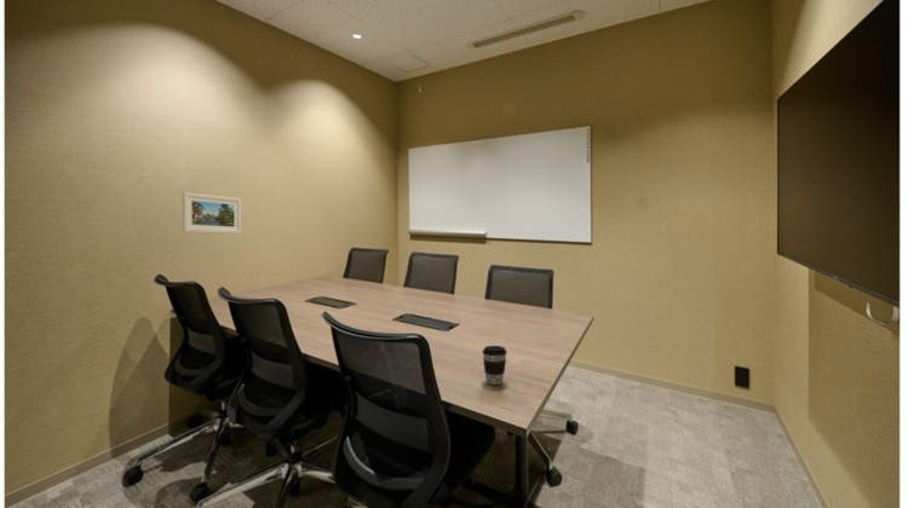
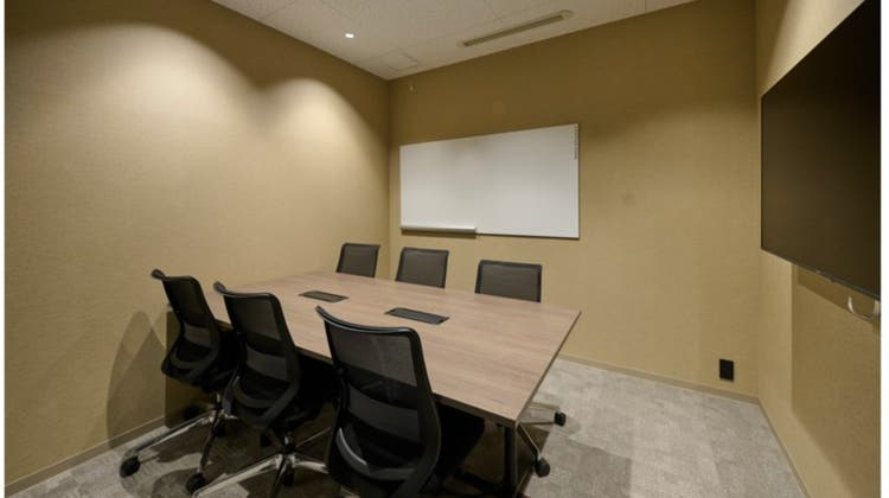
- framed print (213, 214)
- coffee cup (494, 364)
